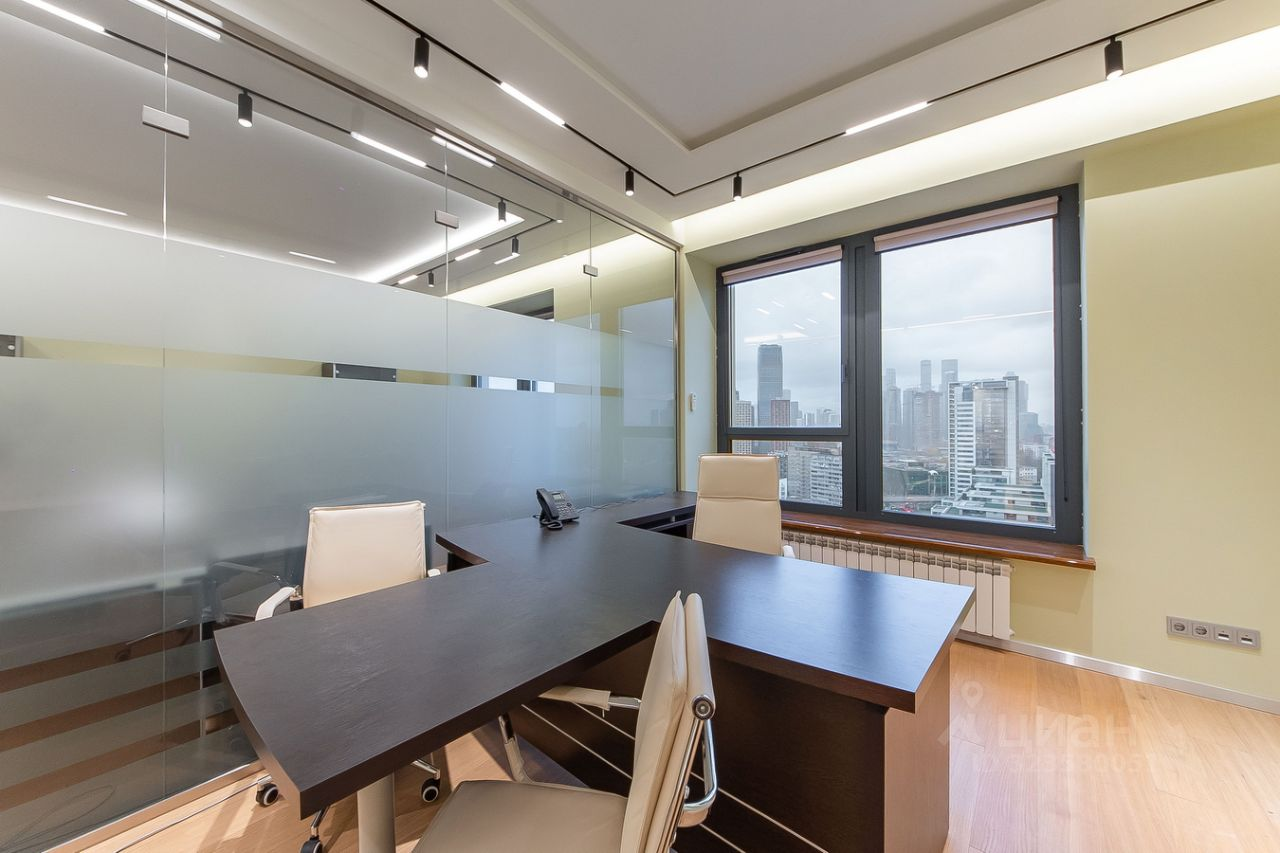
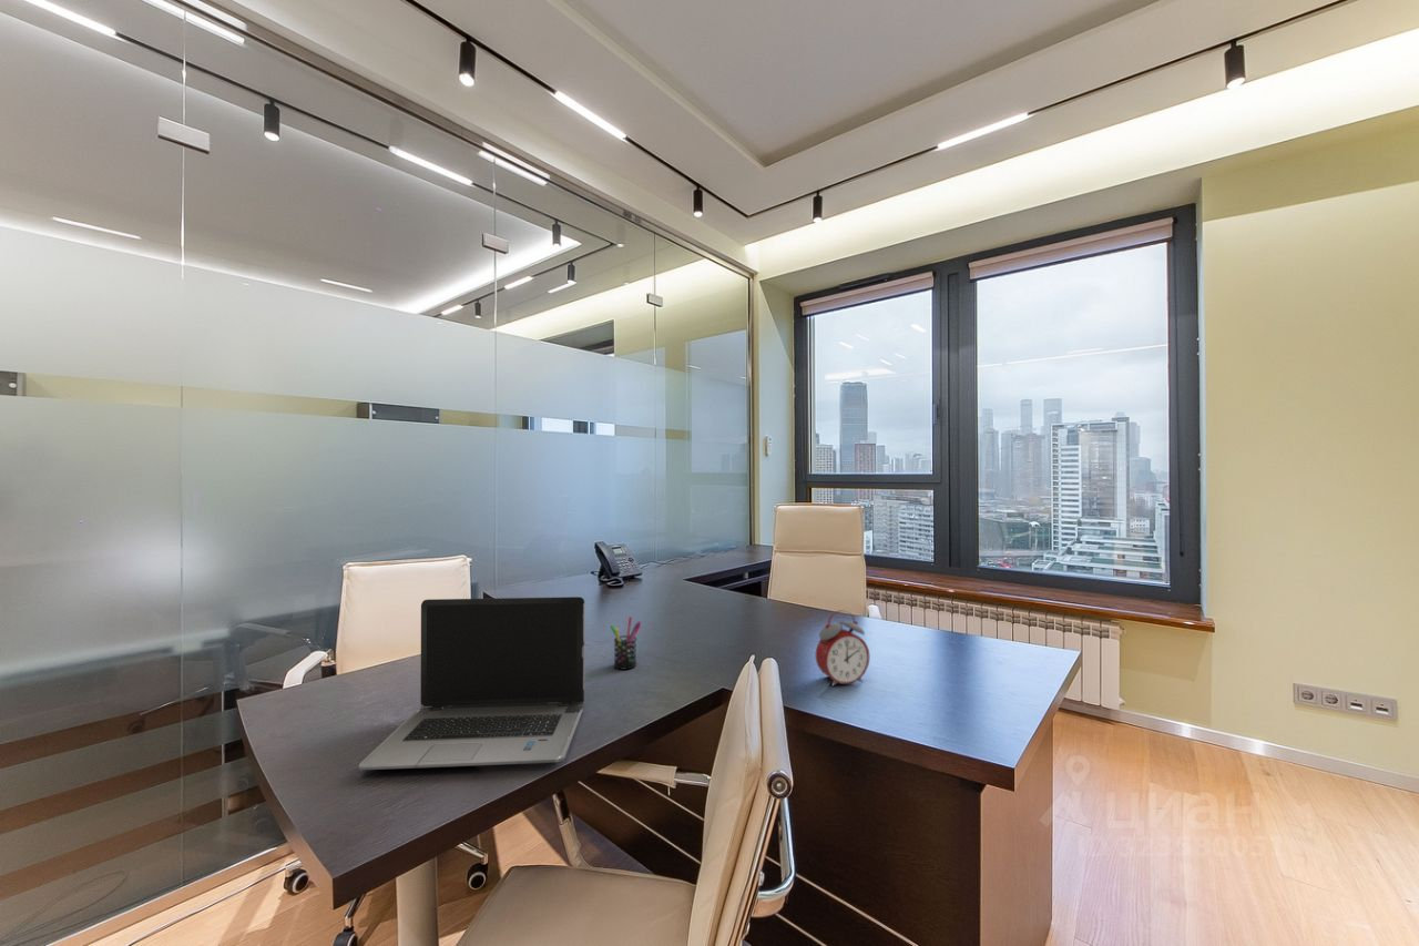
+ alarm clock (841, 645)
+ pen holder (623, 641)
+ laptop computer (484, 675)
